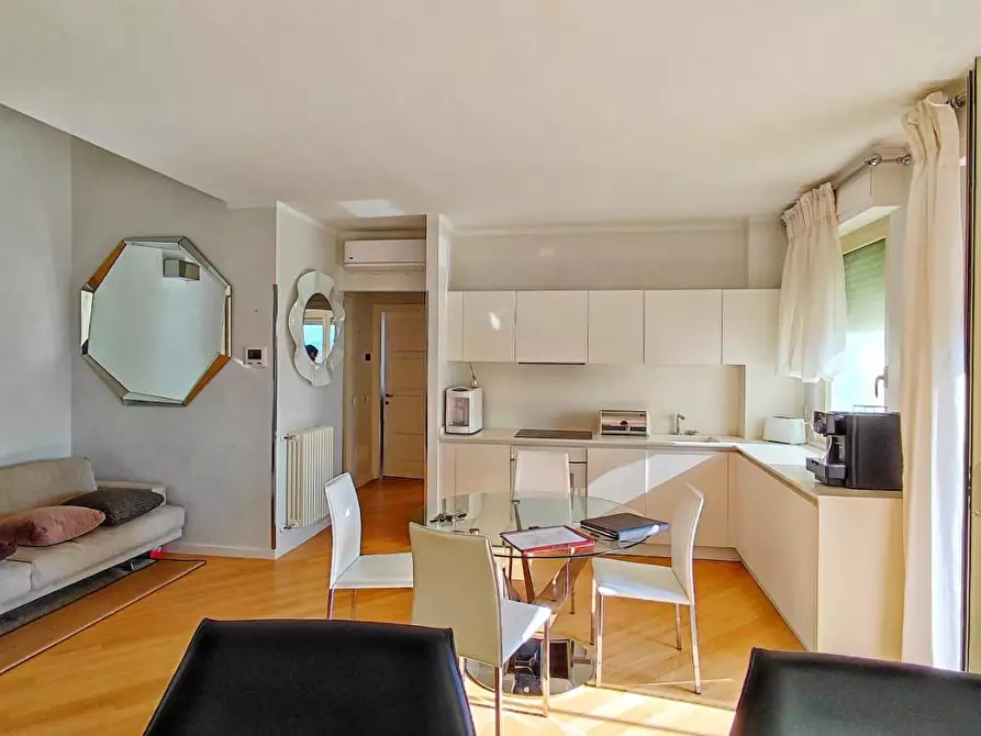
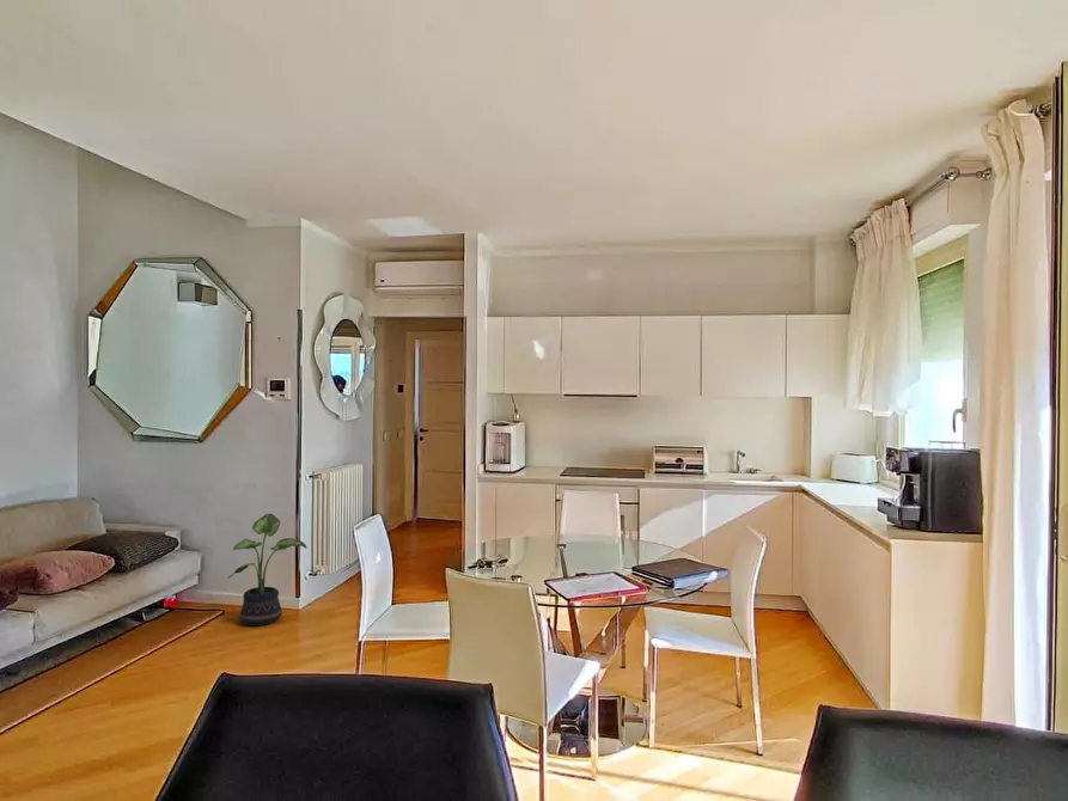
+ potted plant (266, 568)
